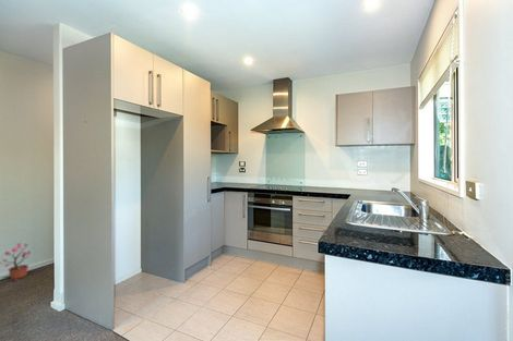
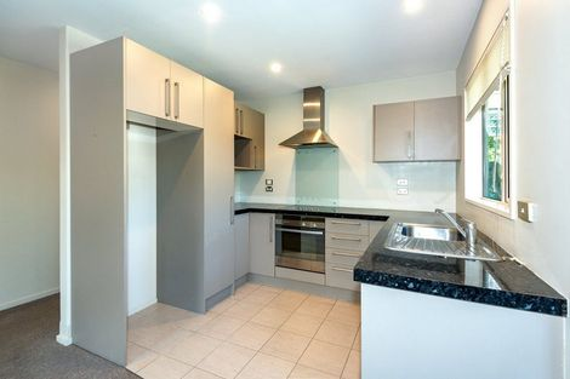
- potted plant (20, 261)
